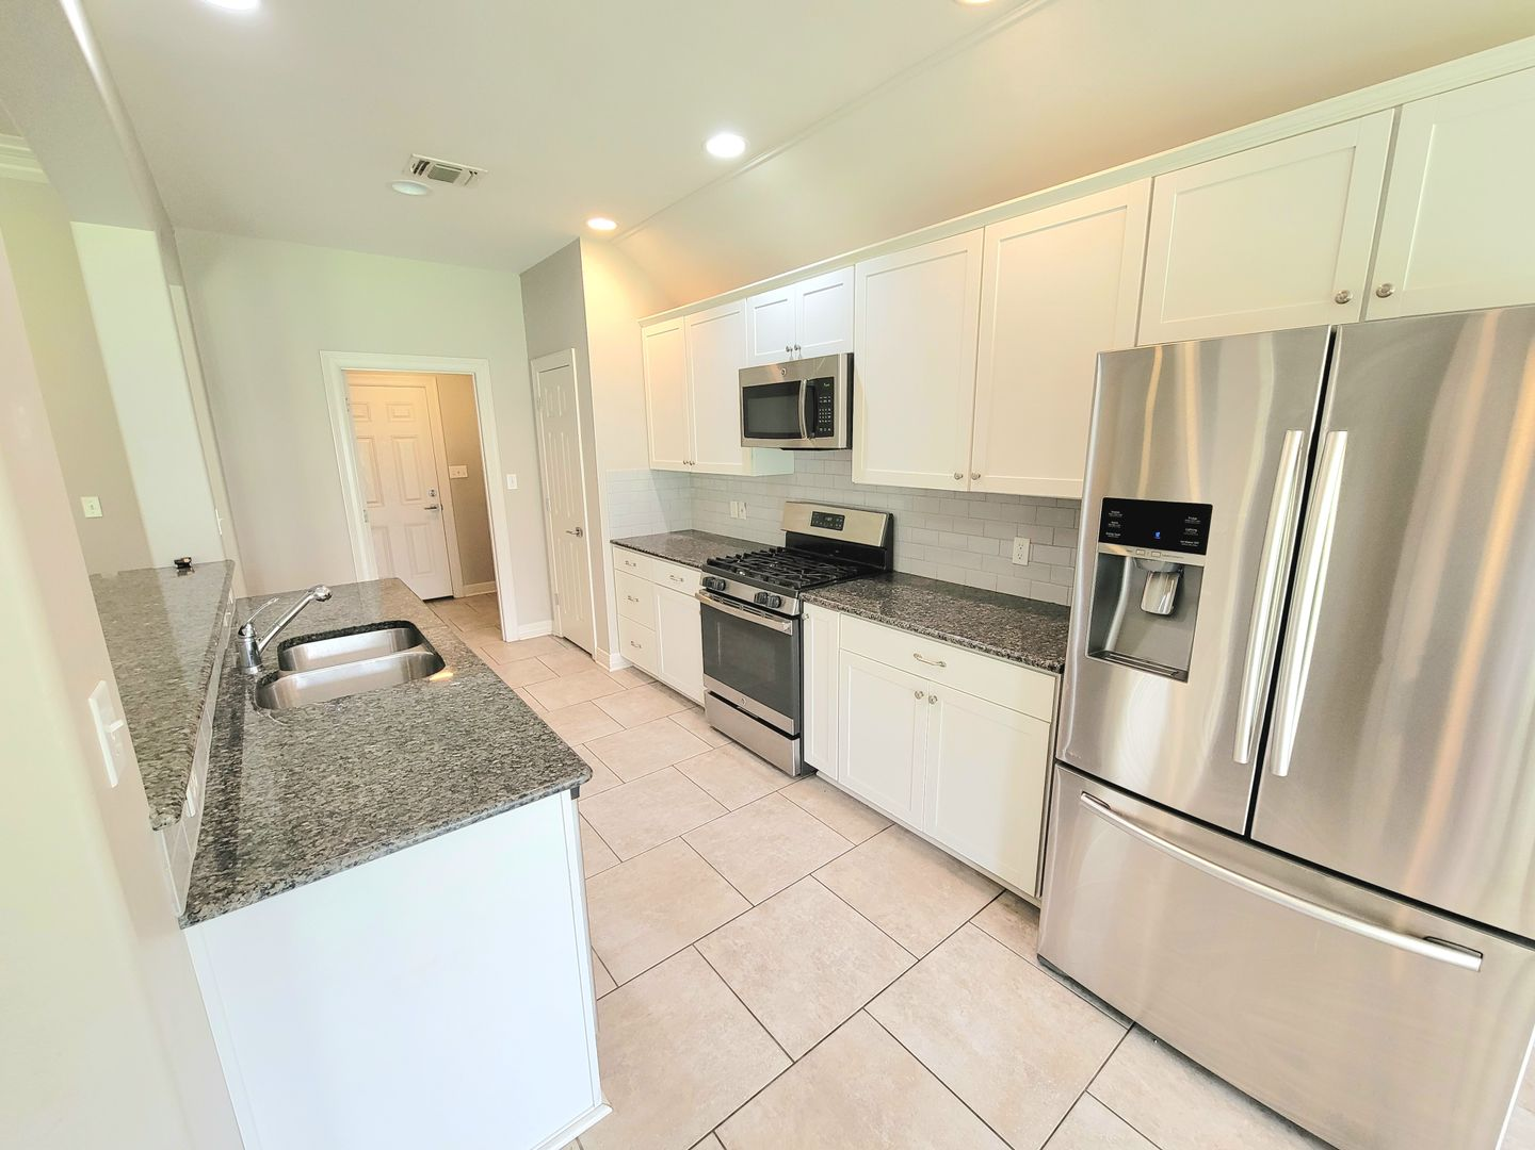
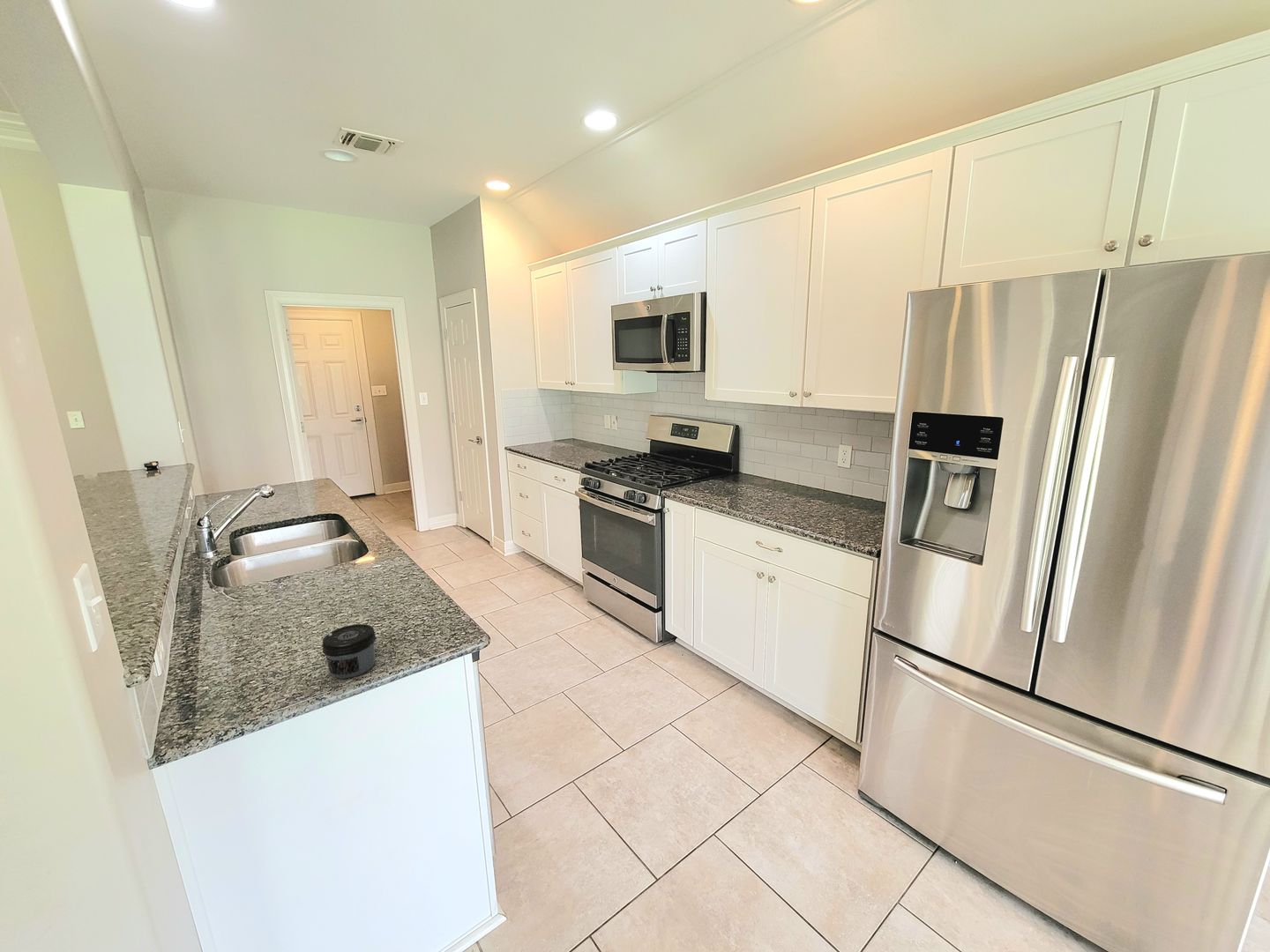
+ jar (350, 651)
